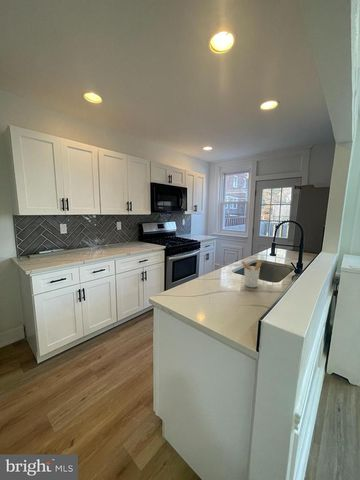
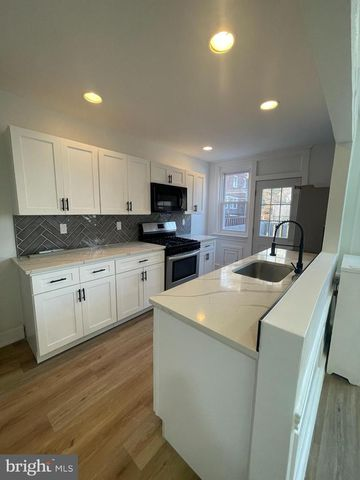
- utensil holder (249, 273)
